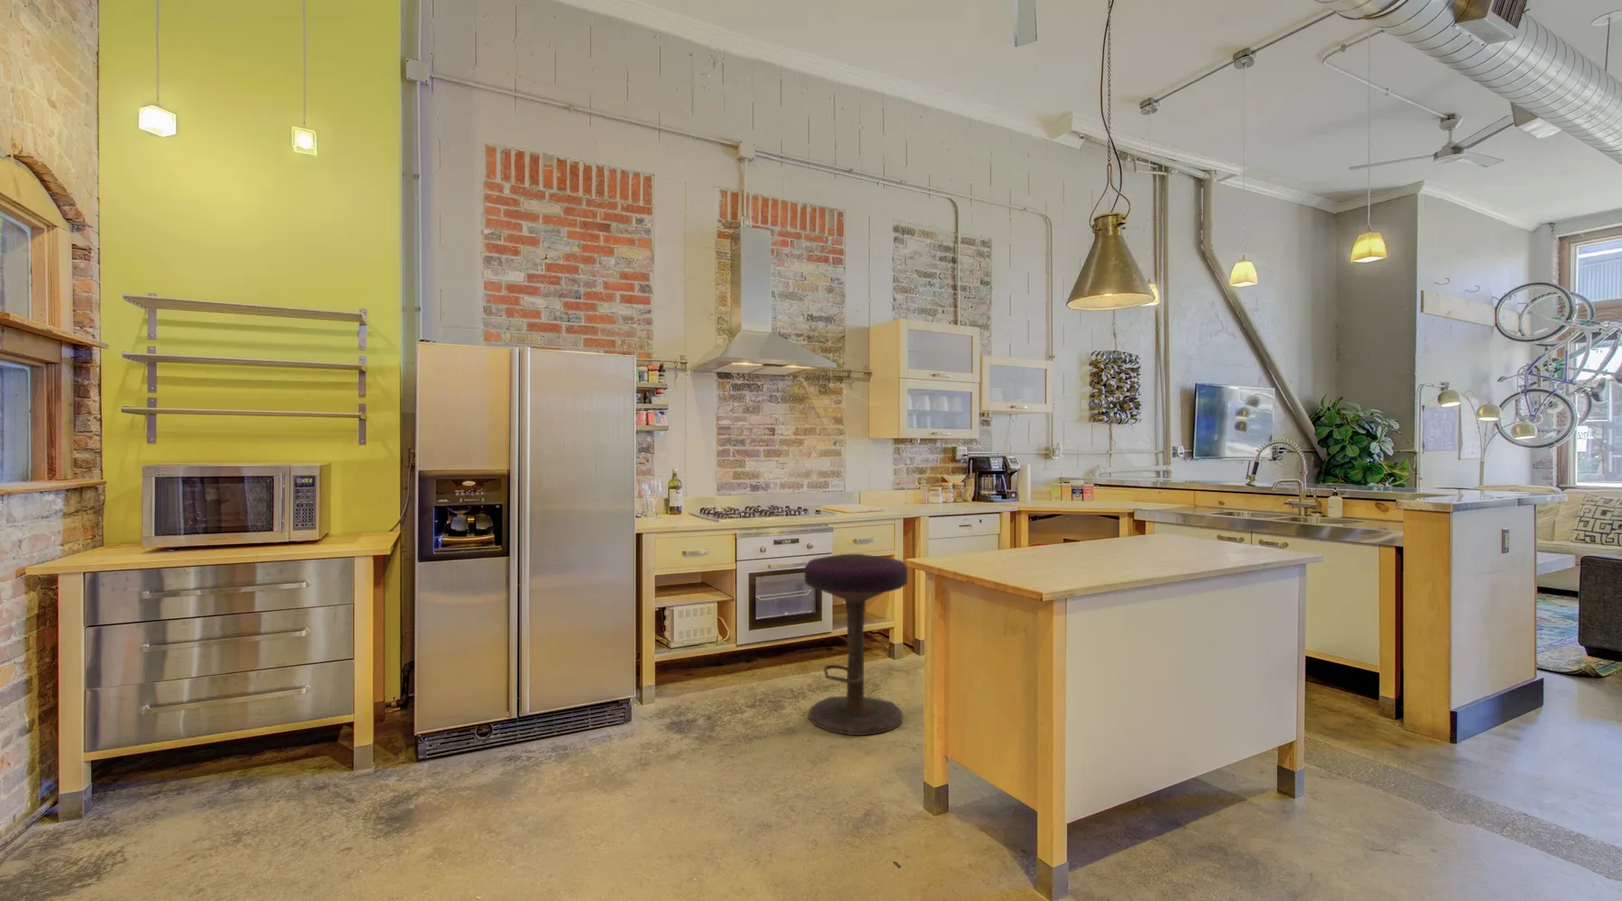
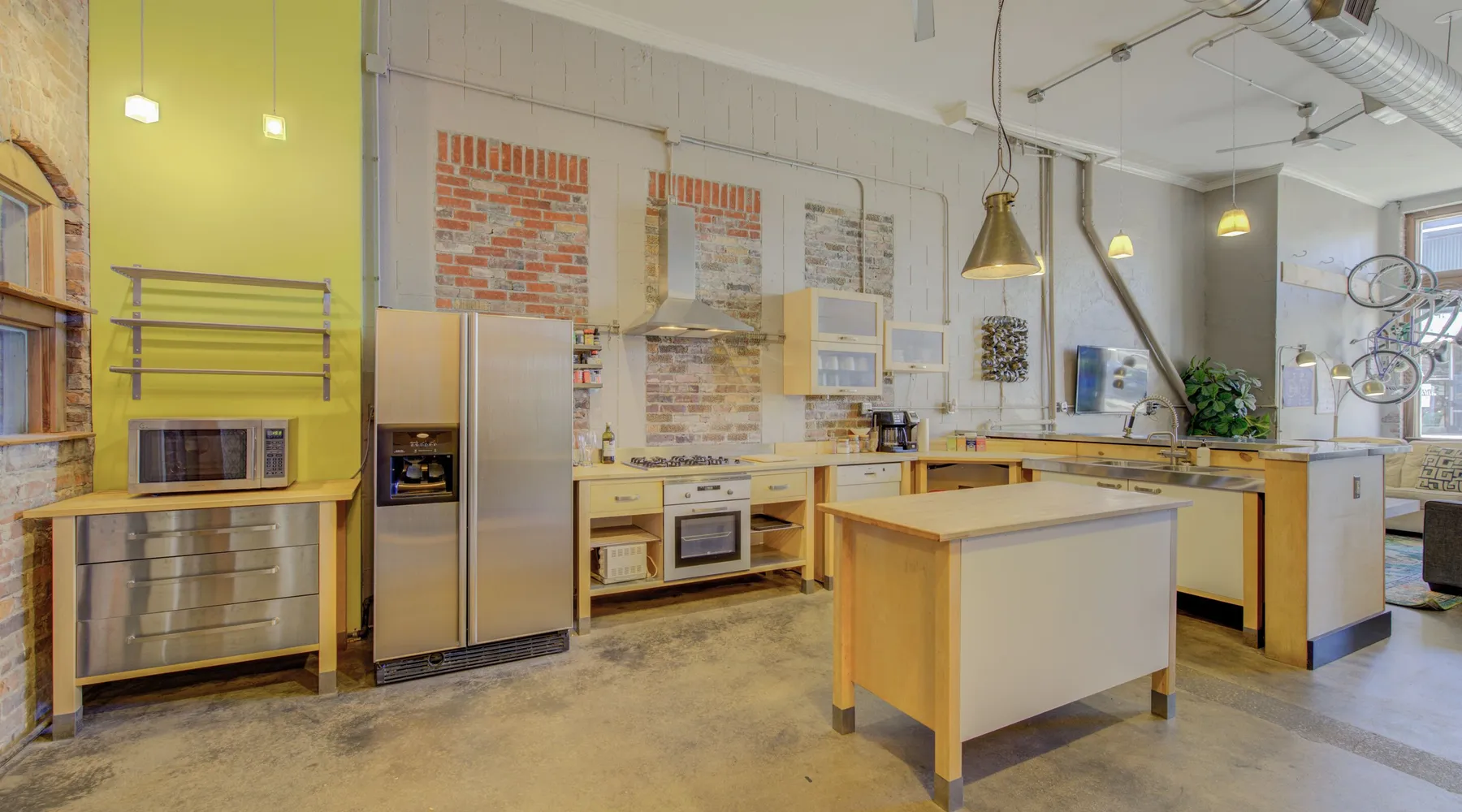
- stool (855, 636)
